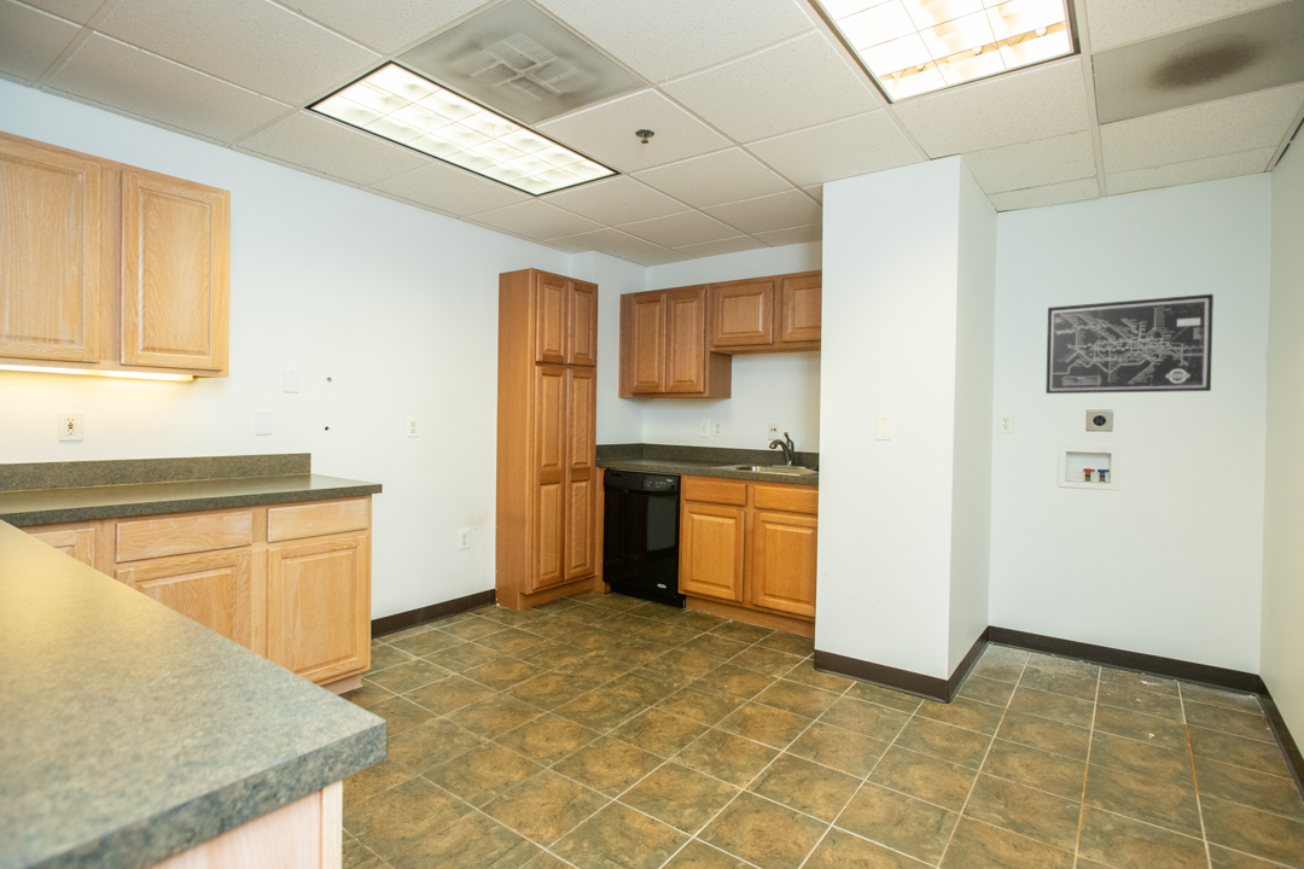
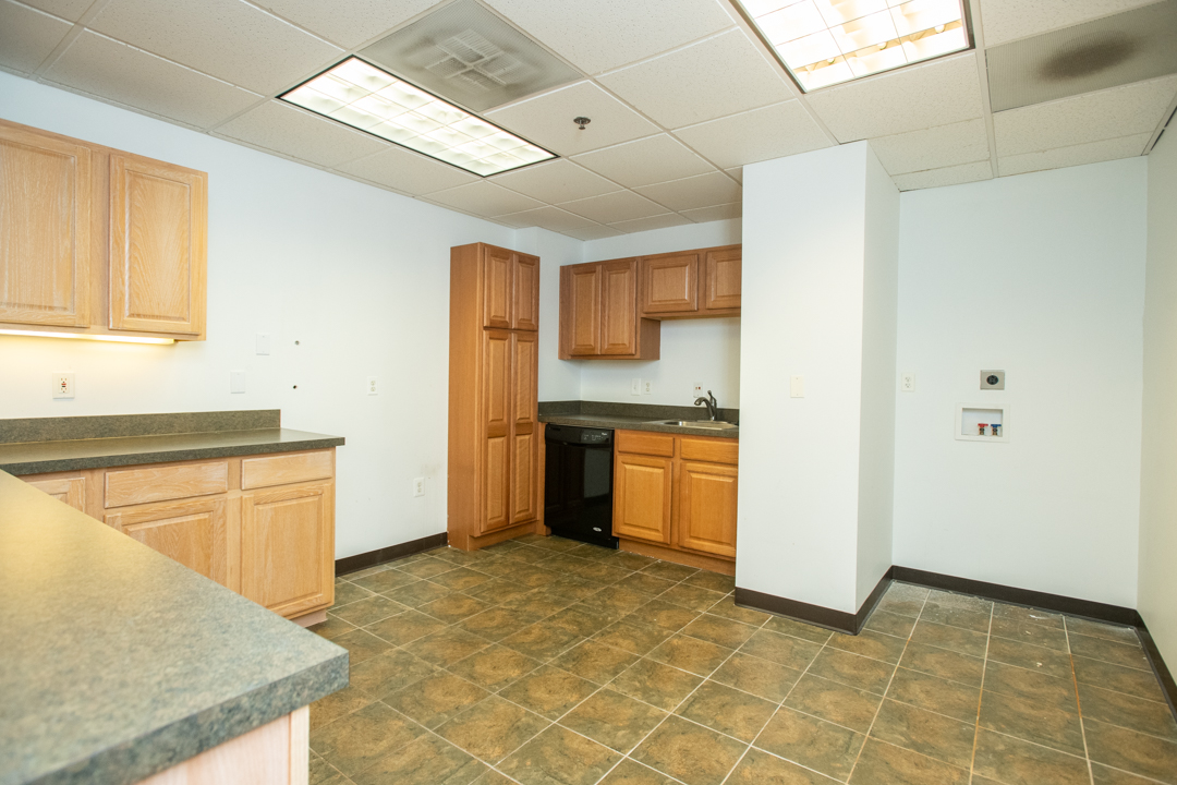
- wall art (1124, 346)
